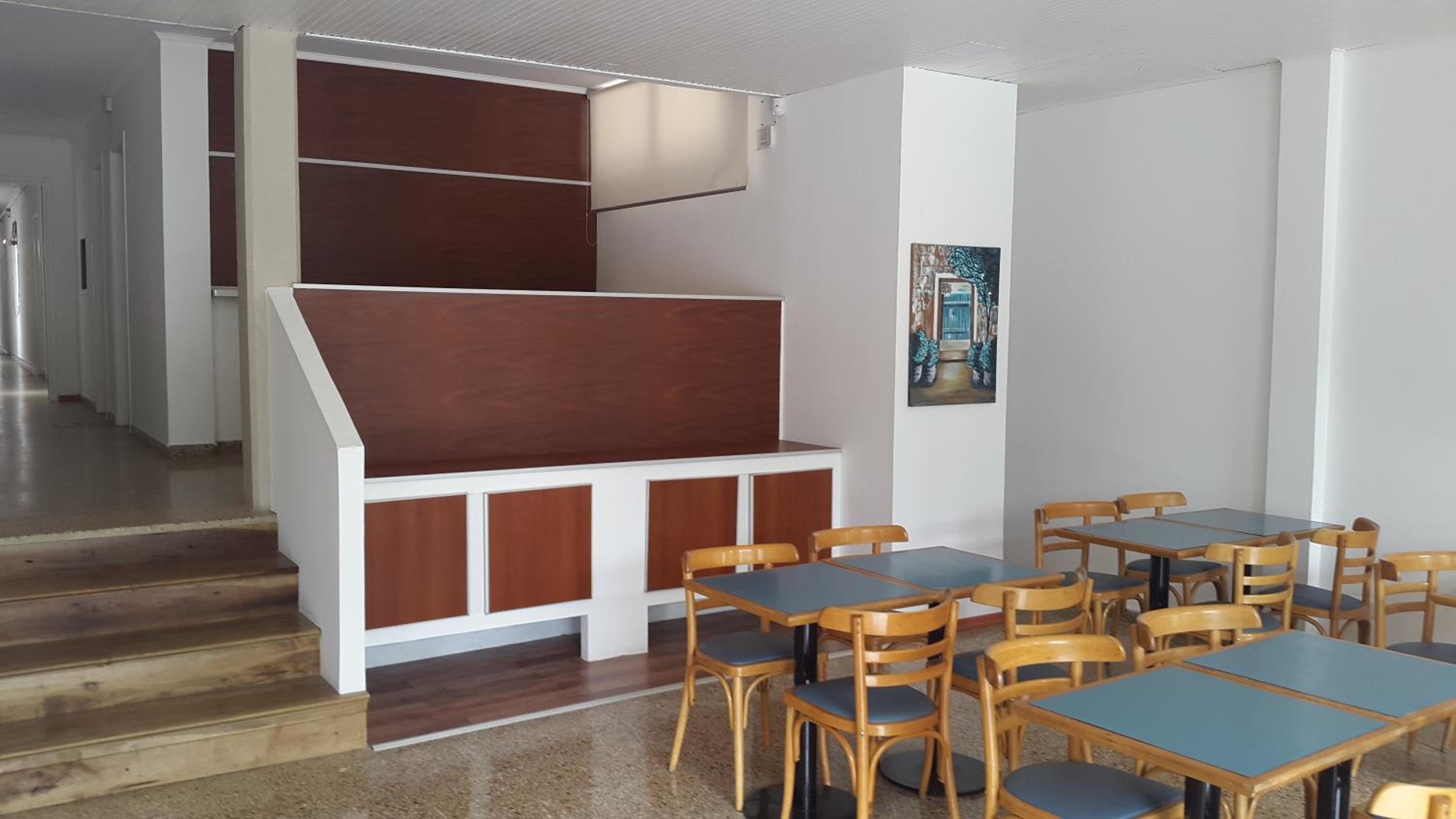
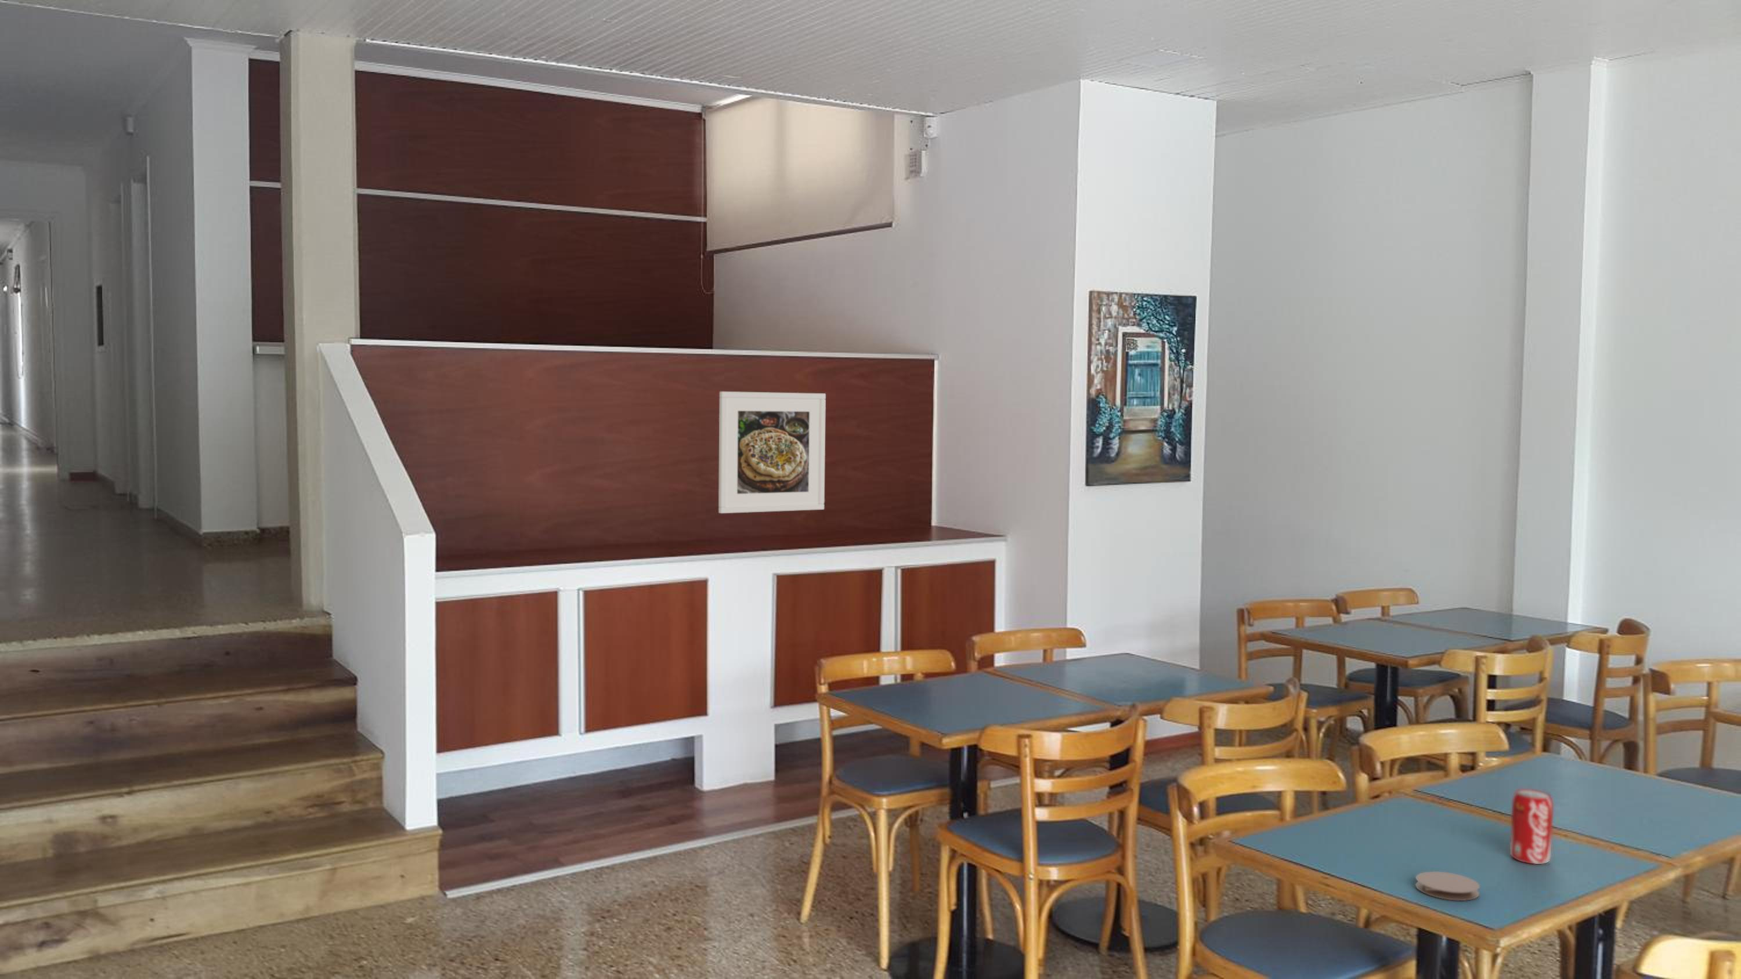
+ beverage can (1532, 826)
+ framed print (772, 452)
+ coaster (1447, 886)
